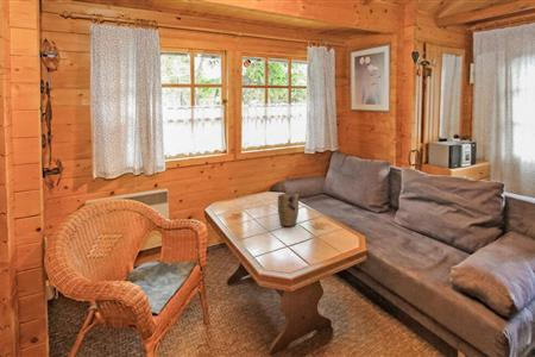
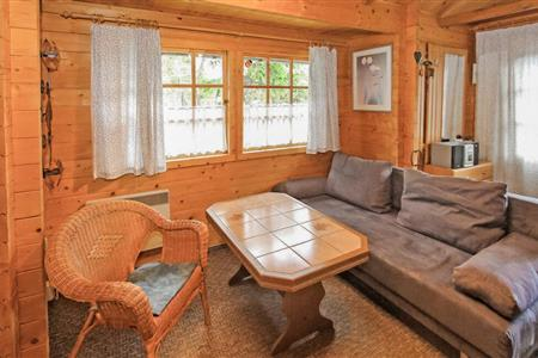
- plant pot (288, 209)
